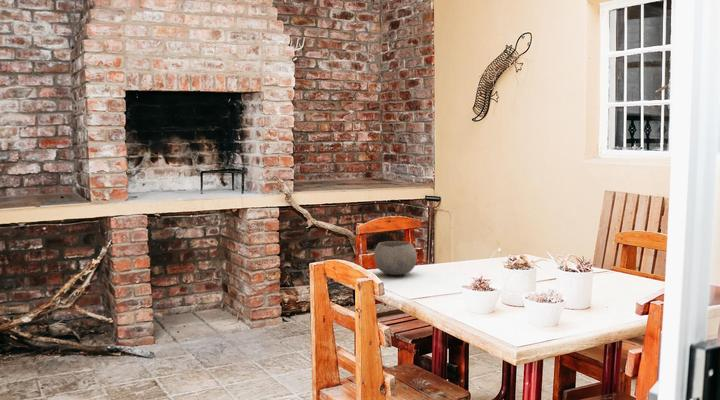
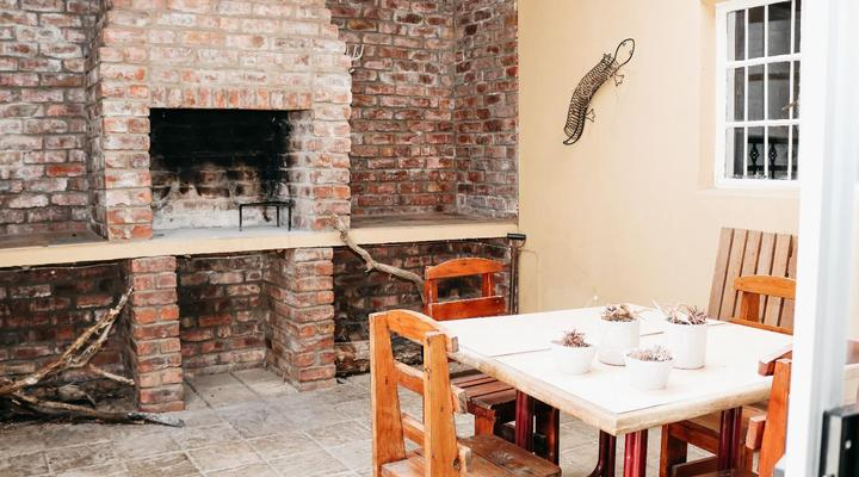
- bowl (395, 258)
